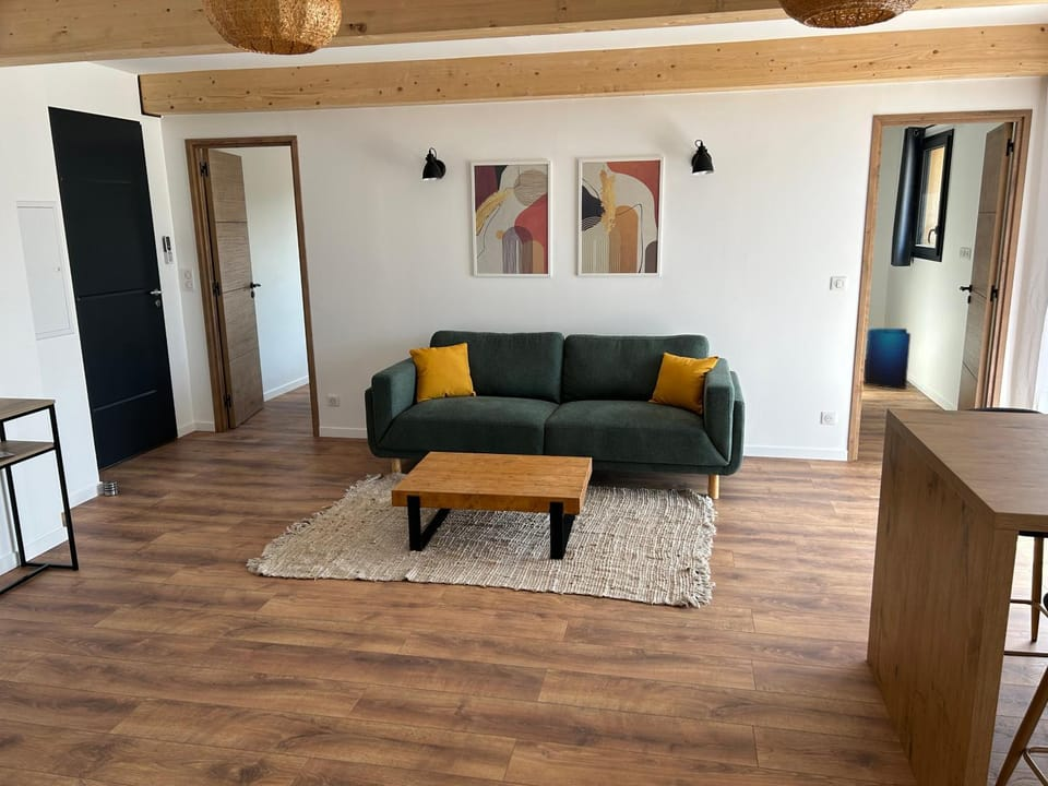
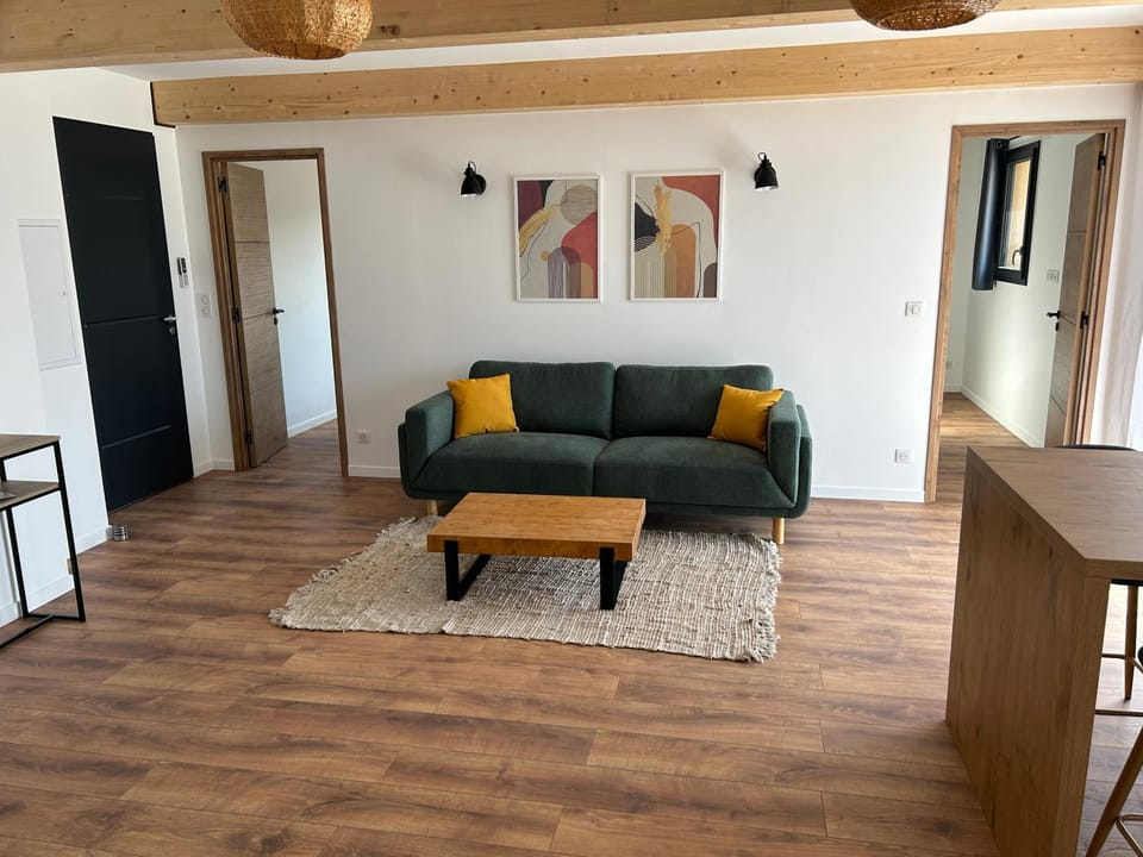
- bag (888, 357)
